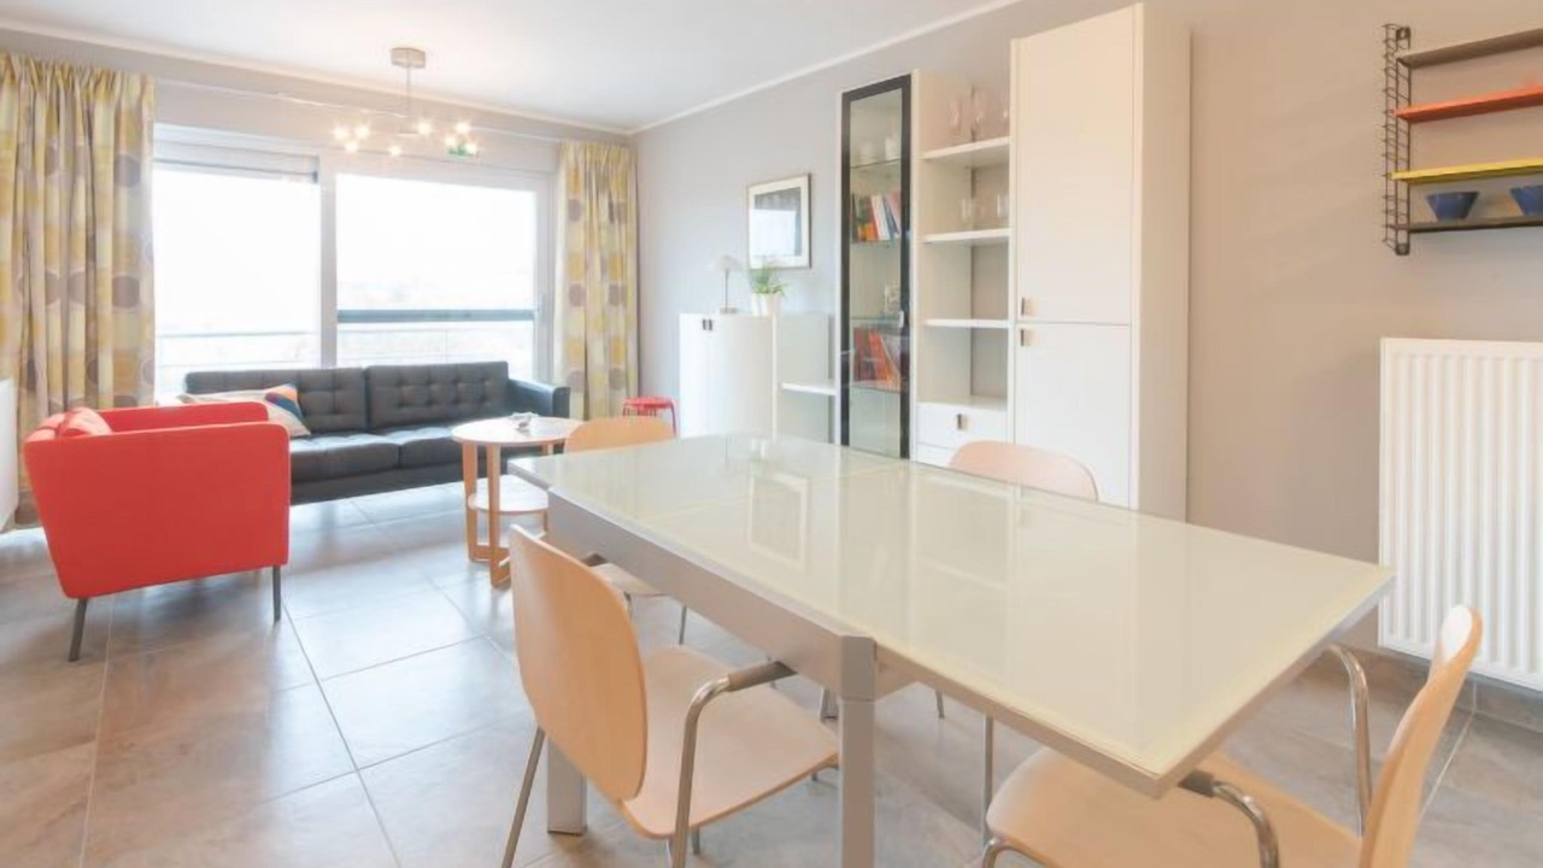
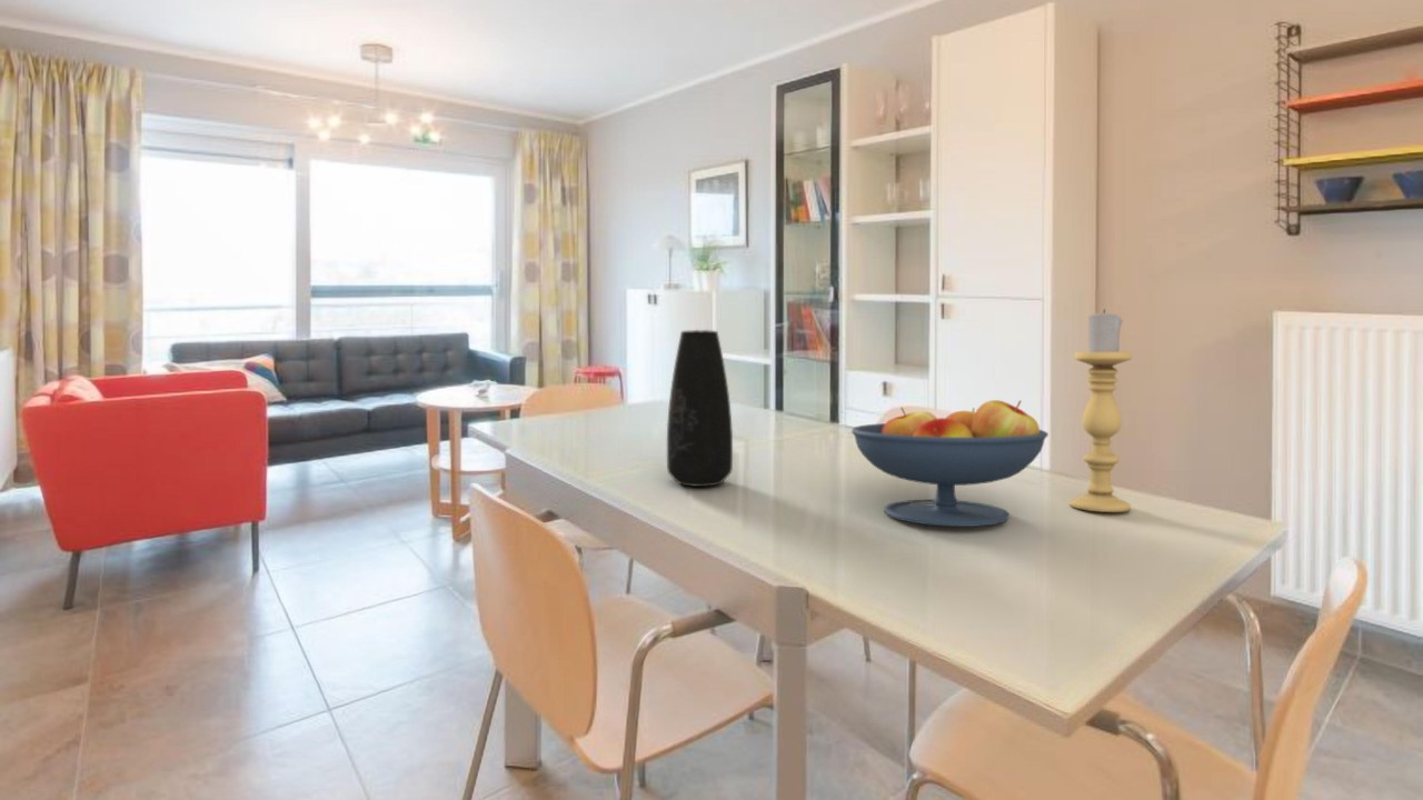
+ candle holder (1102, 408)
+ fruit bowl (946, 457)
+ vase (699, 407)
